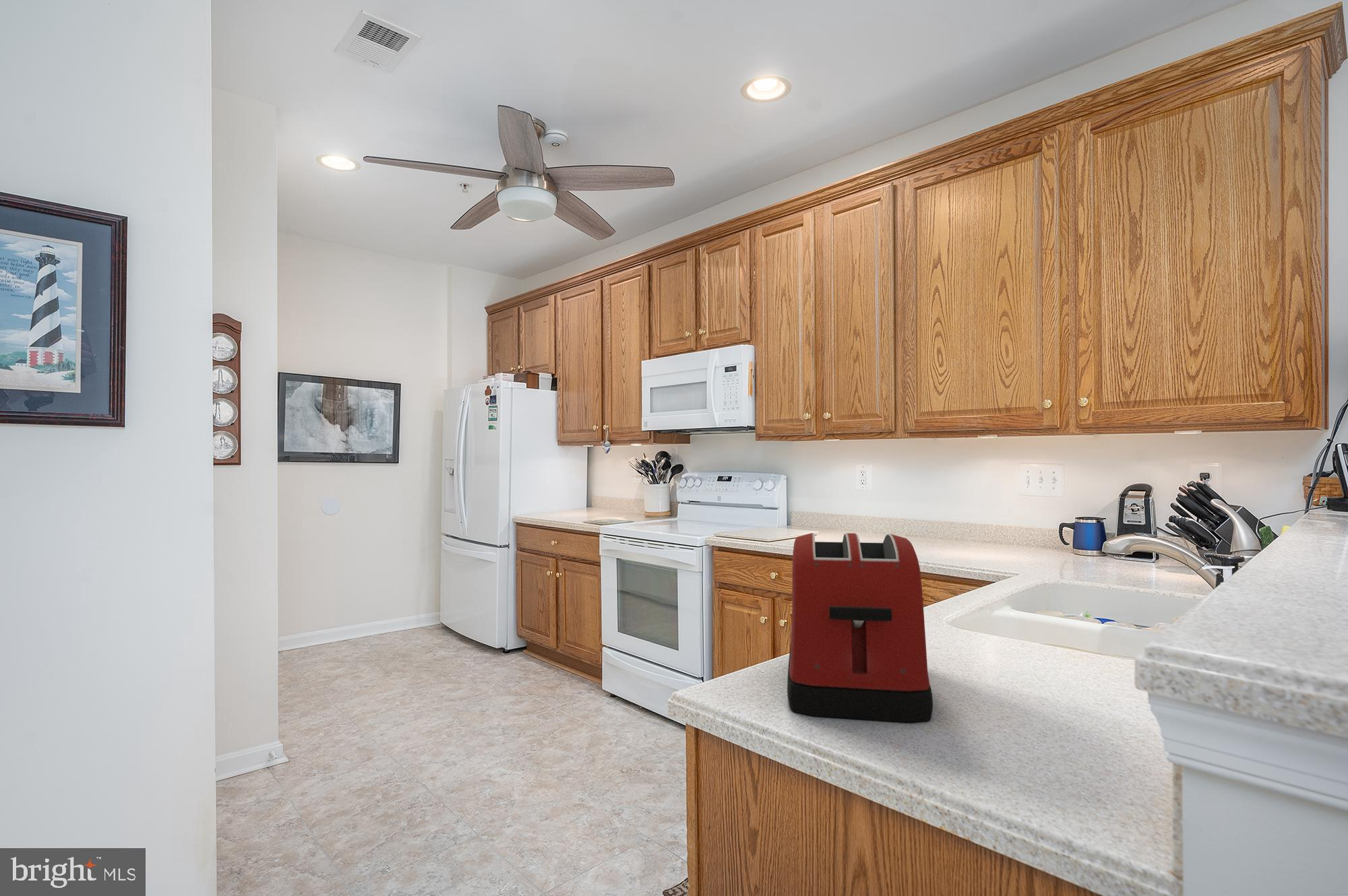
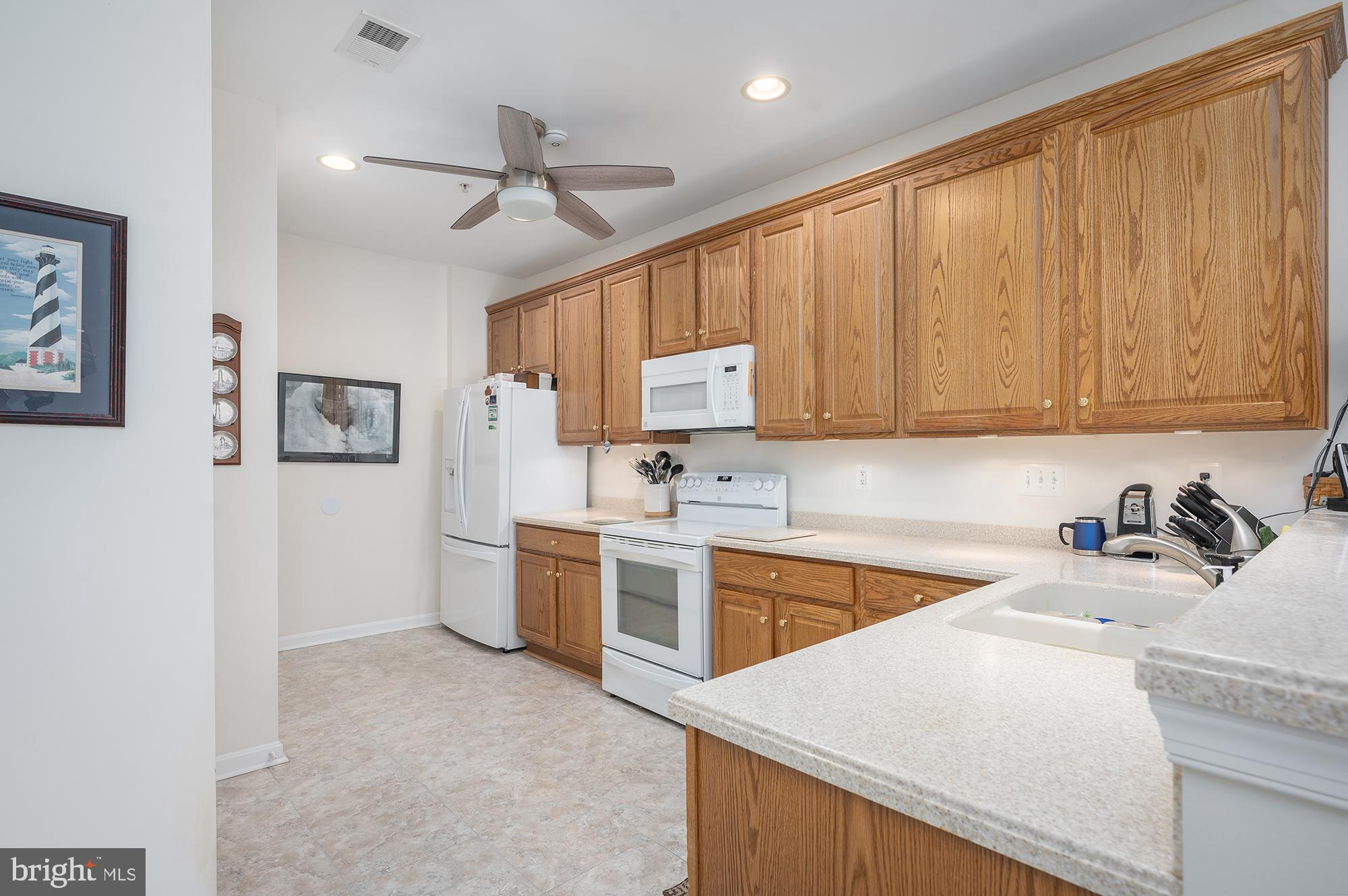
- toaster (853, 610)
